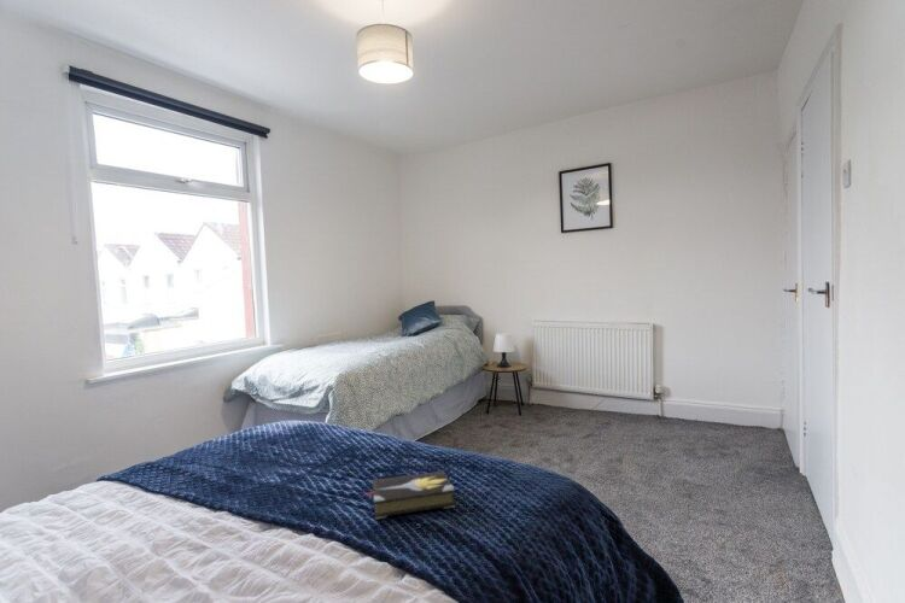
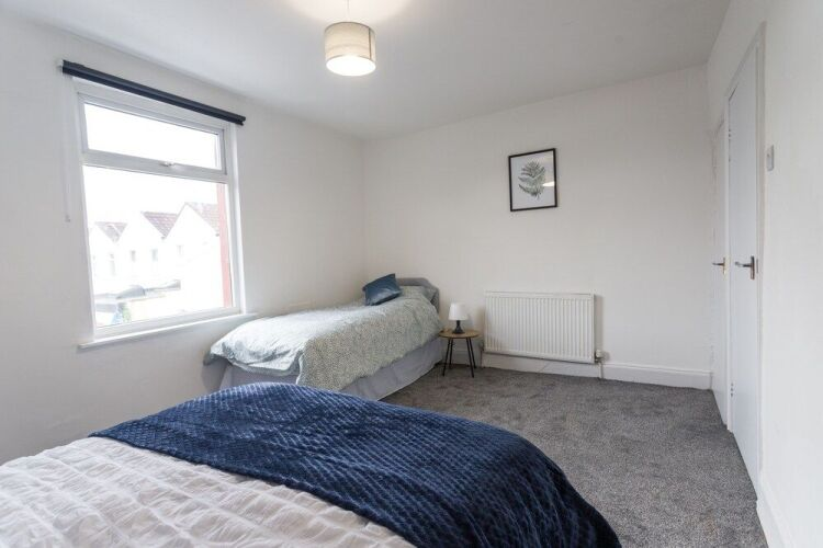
- hardback book (411, 491)
